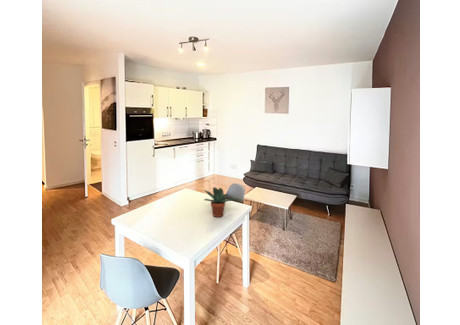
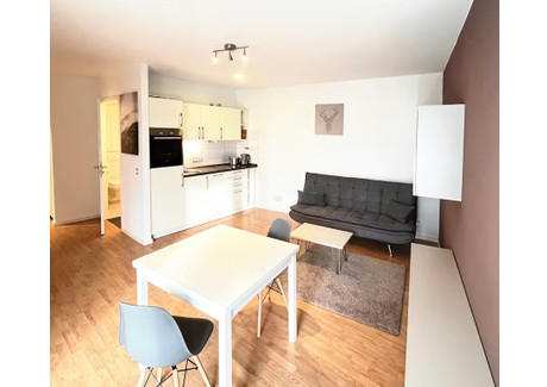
- potted plant (218, 200)
